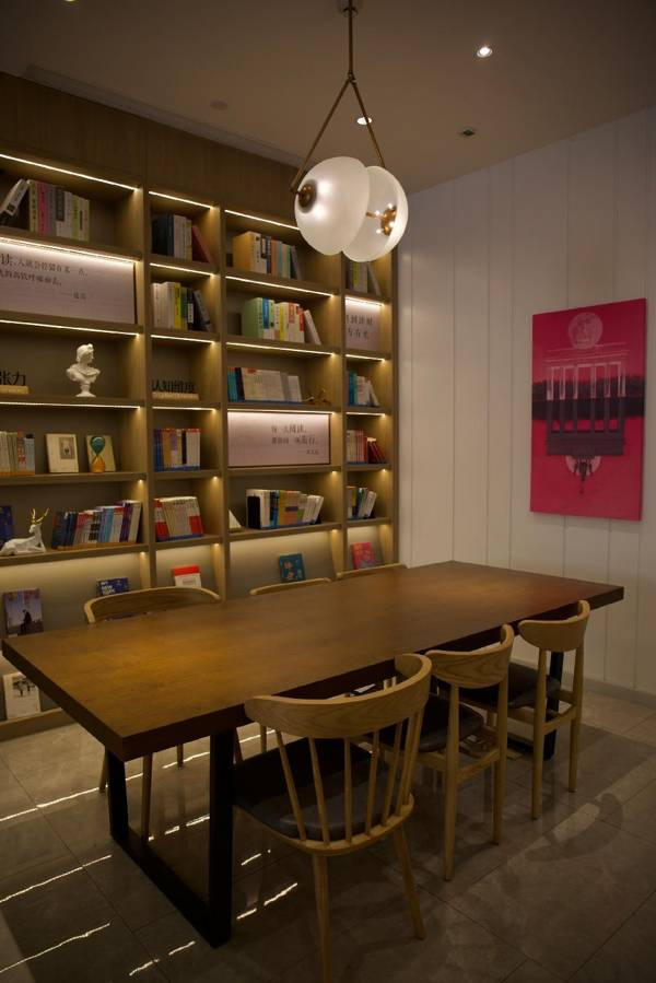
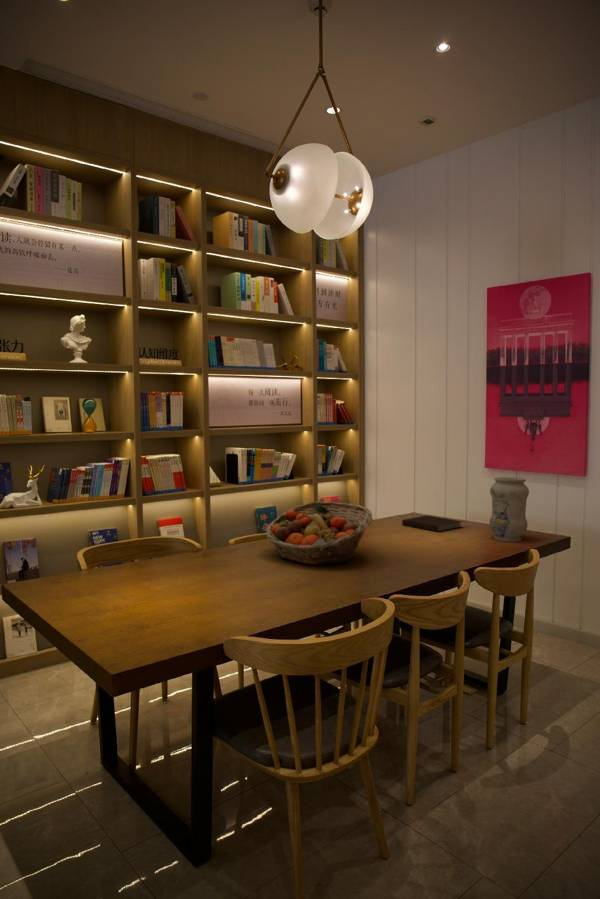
+ vase (508, 508)
+ notebook (432, 523)
+ fruit basket (318, 531)
